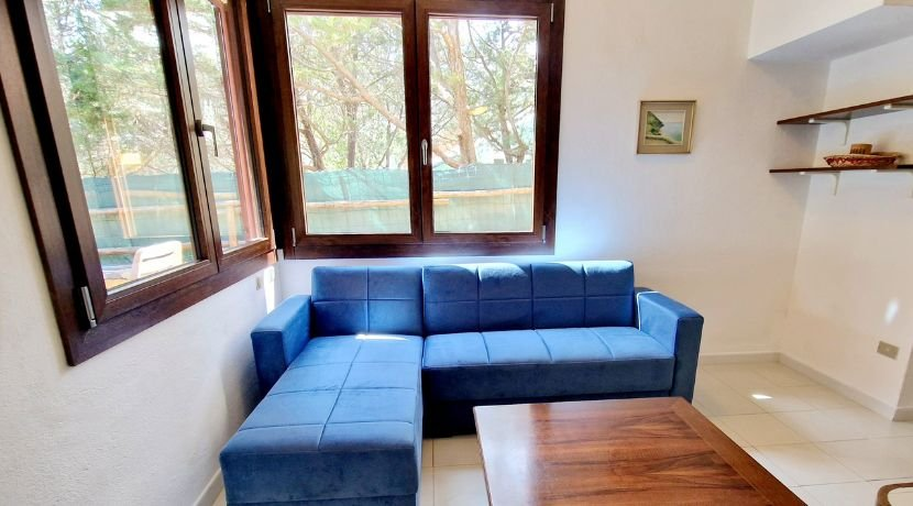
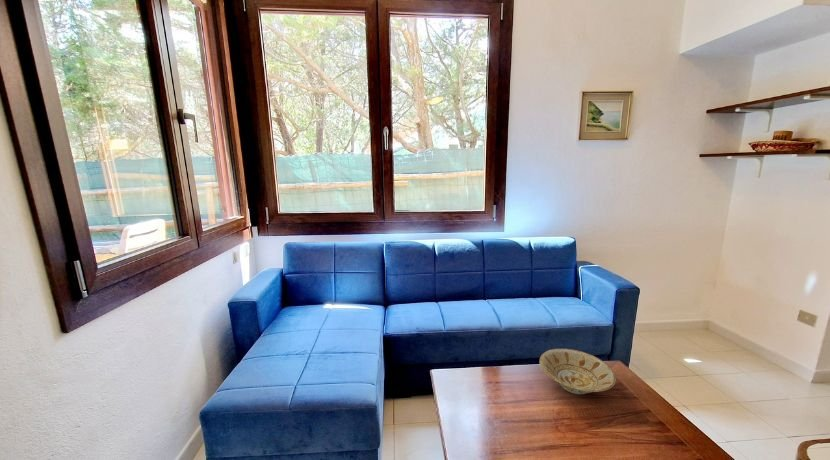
+ bowl (575, 376)
